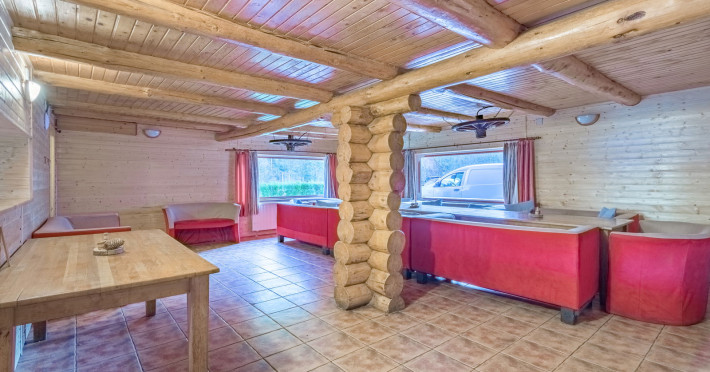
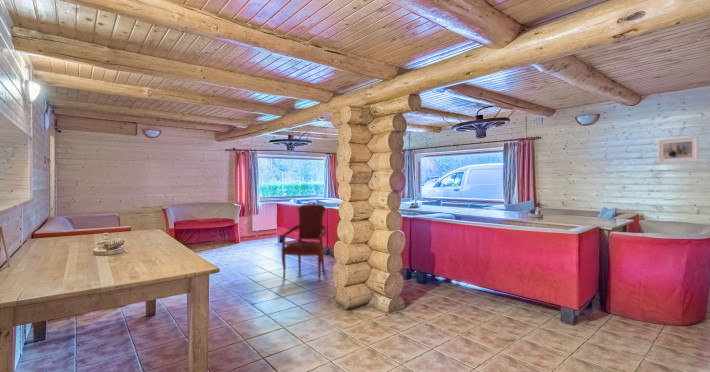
+ armchair (306, 241)
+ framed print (677, 150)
